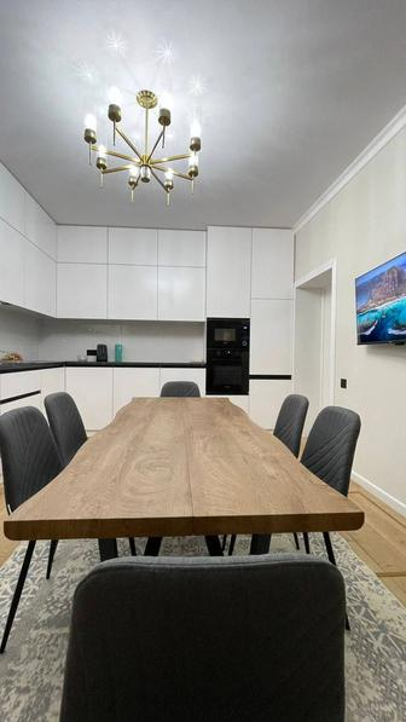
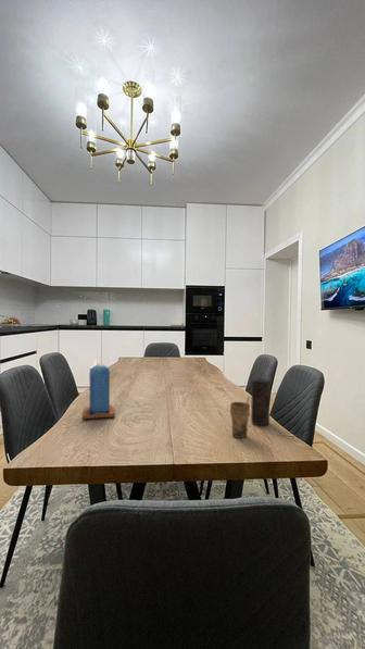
+ candle (260, 401)
+ candle (98, 387)
+ cup (239, 415)
